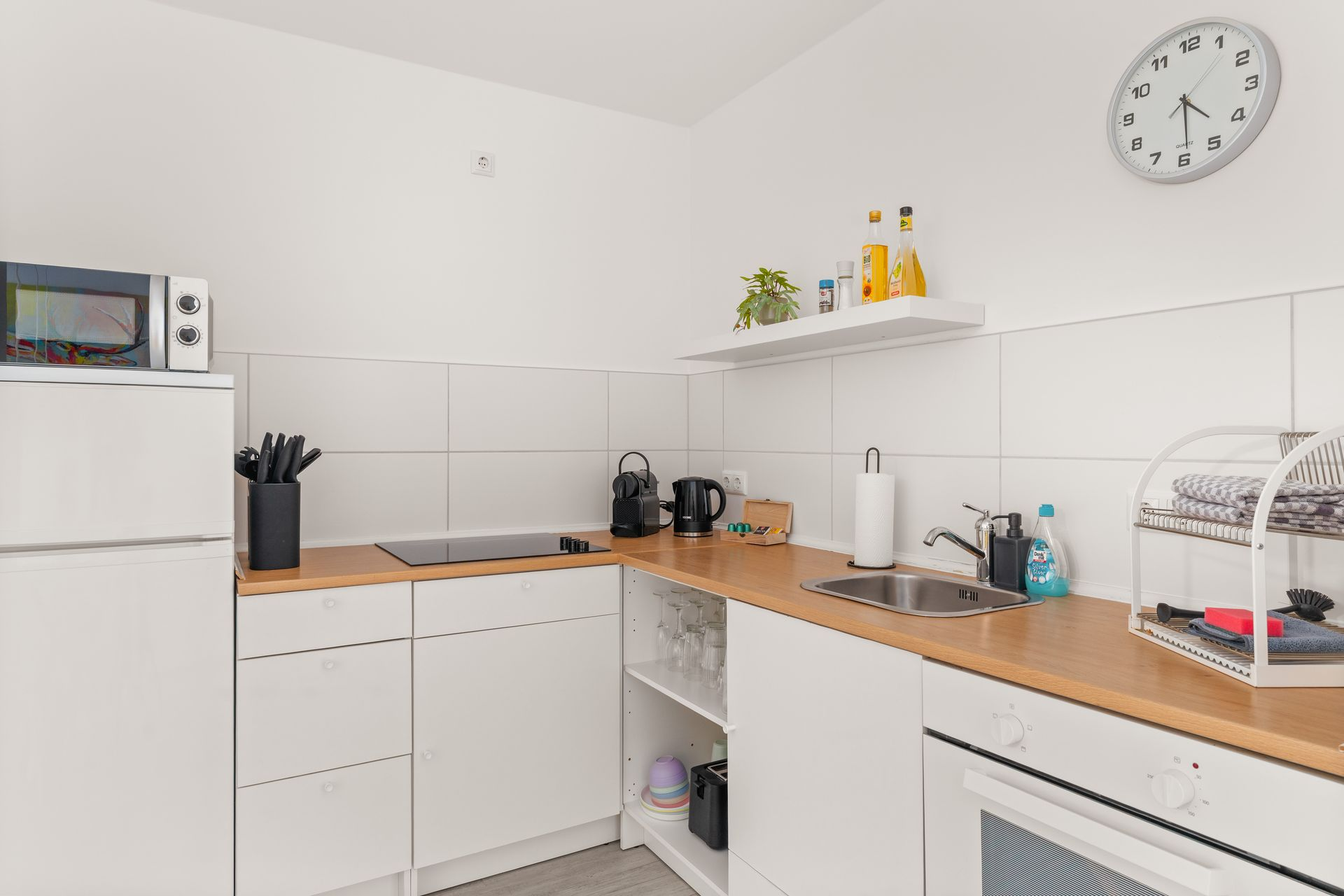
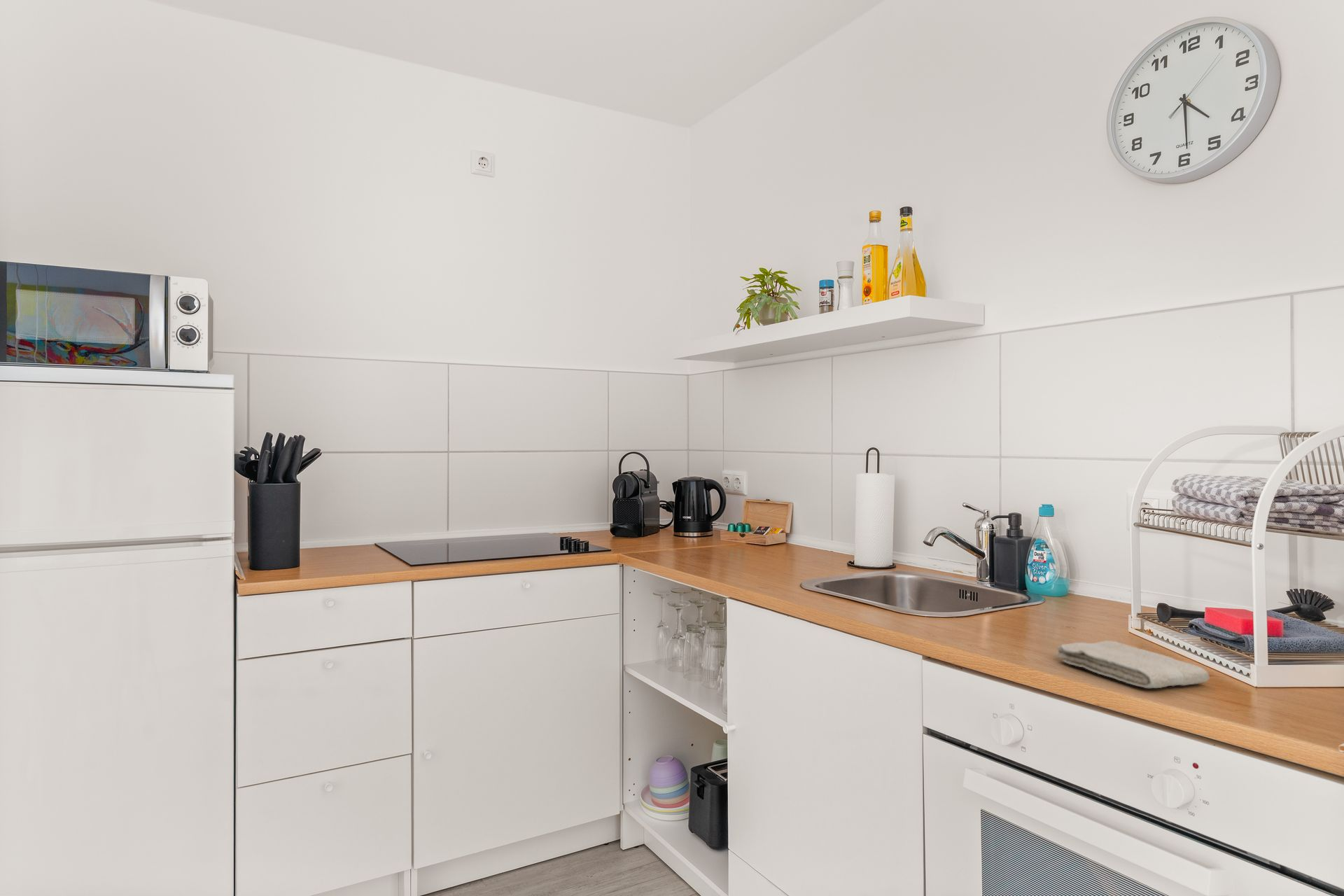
+ washcloth (1127, 662)
